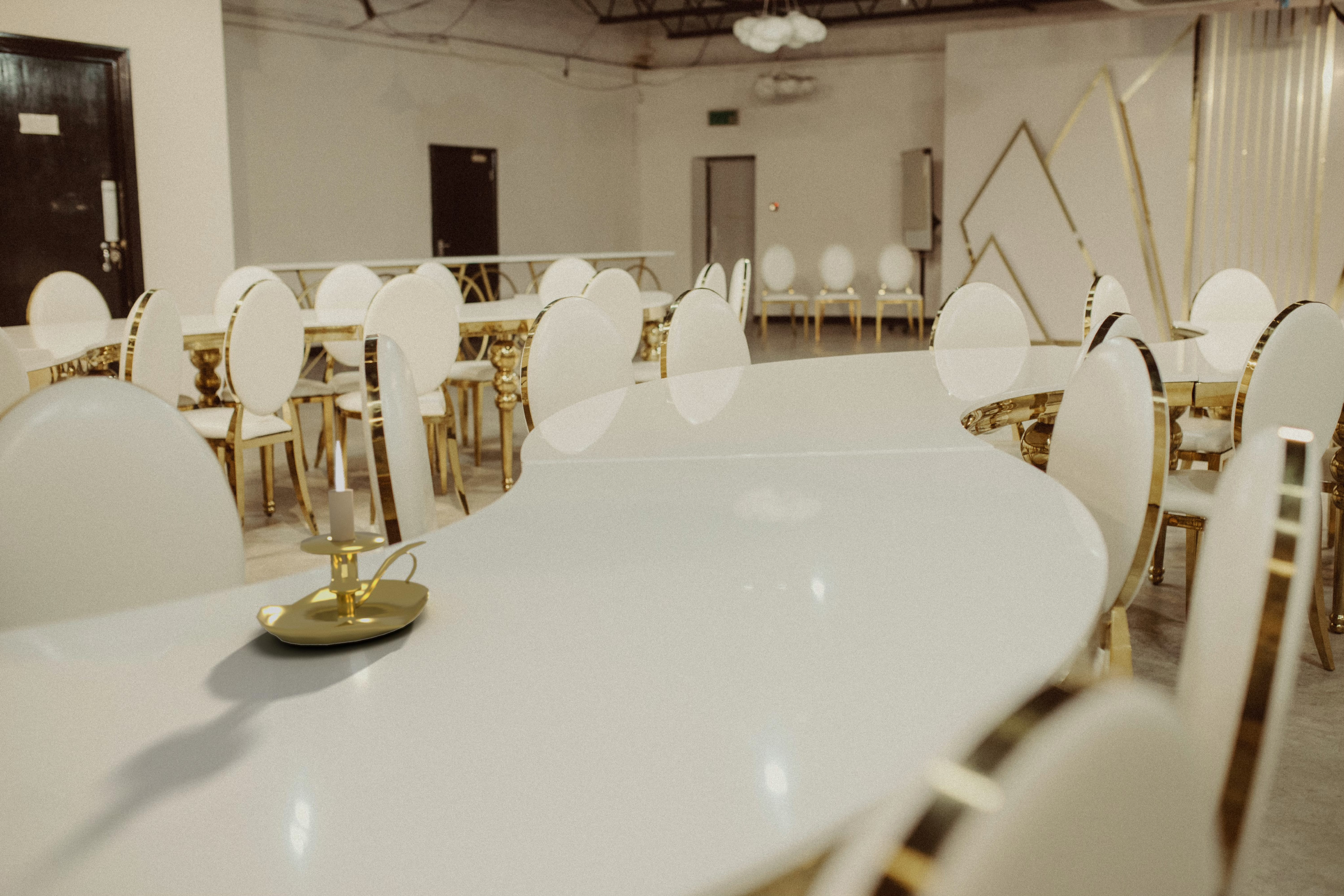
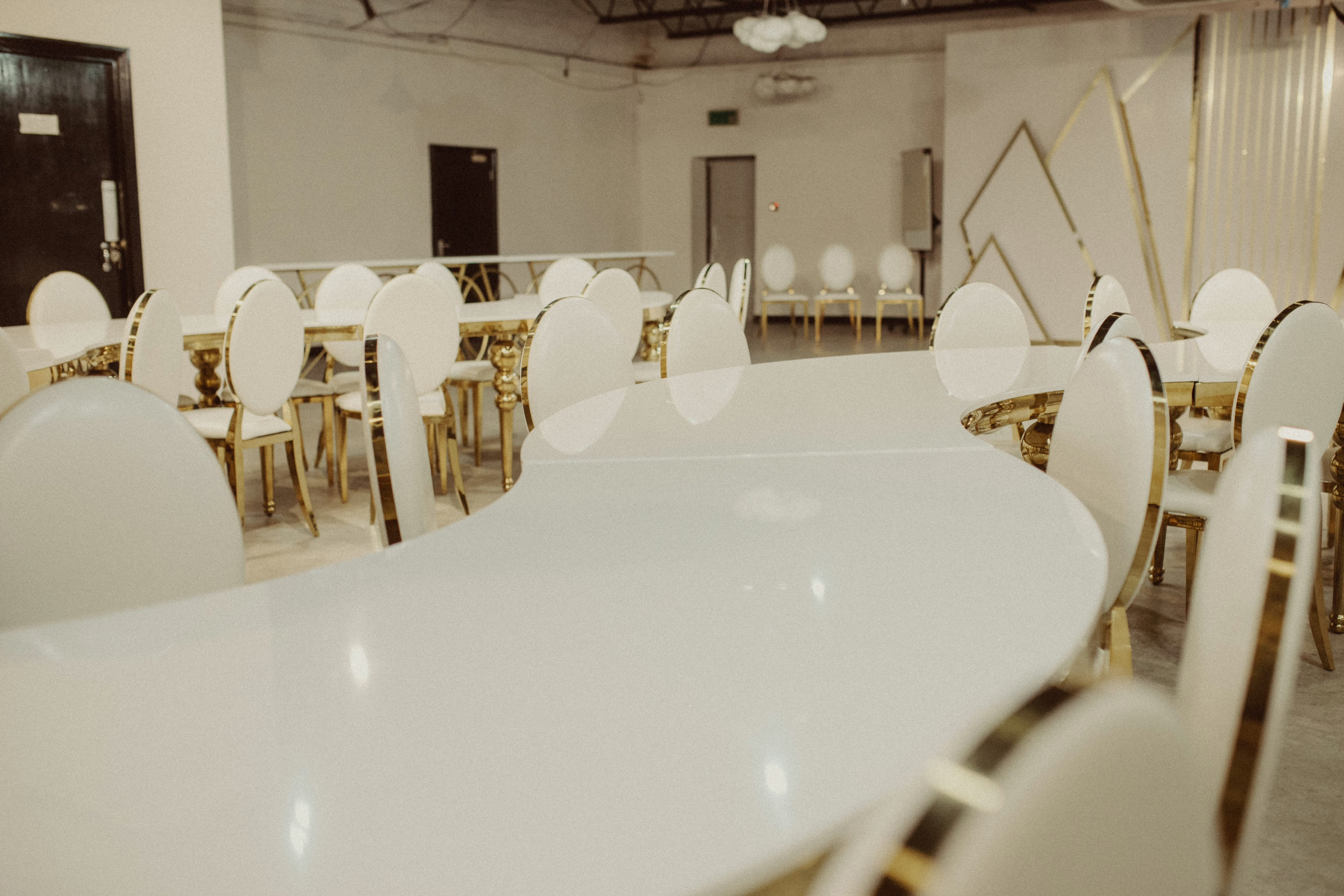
- candle holder (353, 530)
